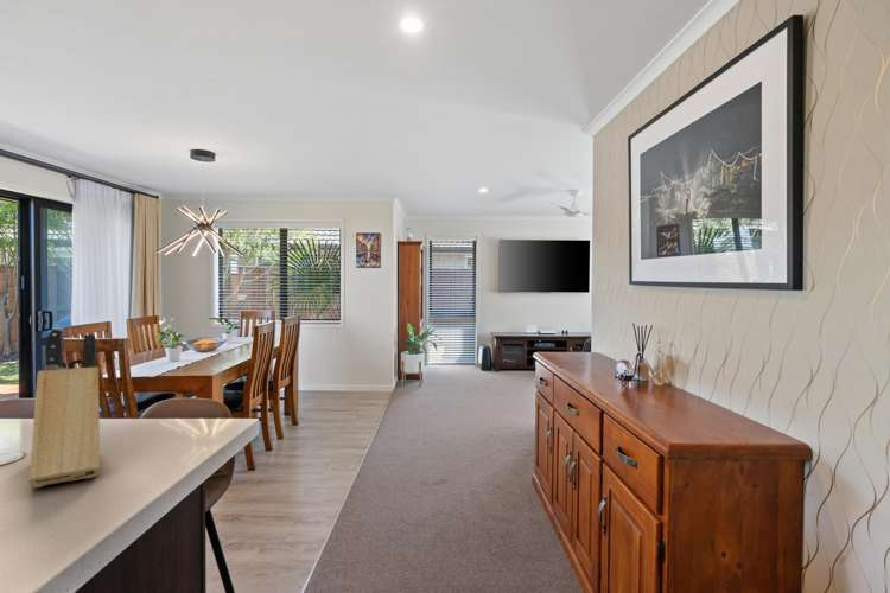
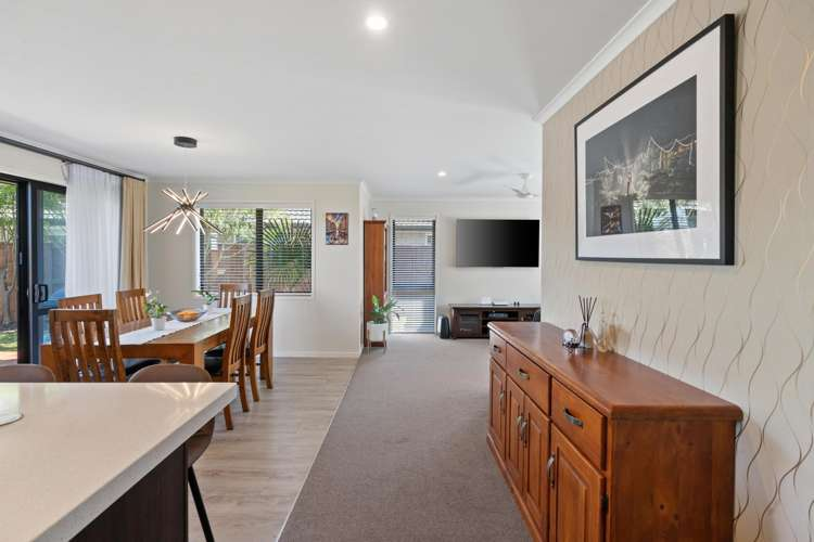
- knife block (68, 396)
